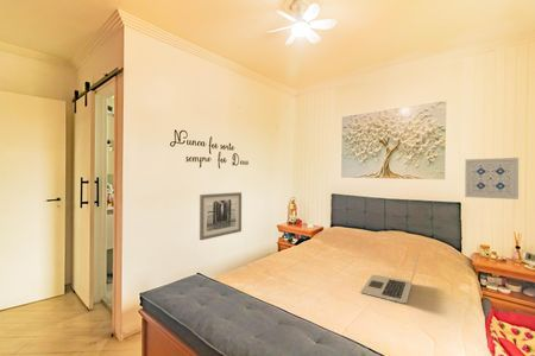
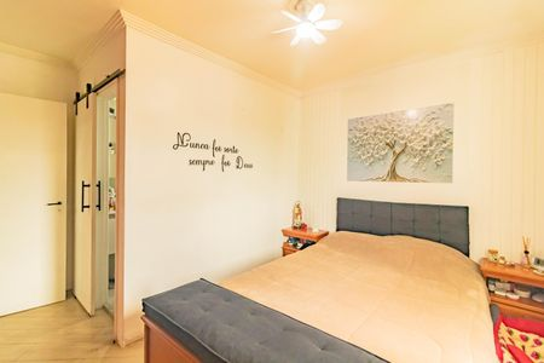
- wall art (221, 214)
- laptop (391, 278)
- wall art (490, 178)
